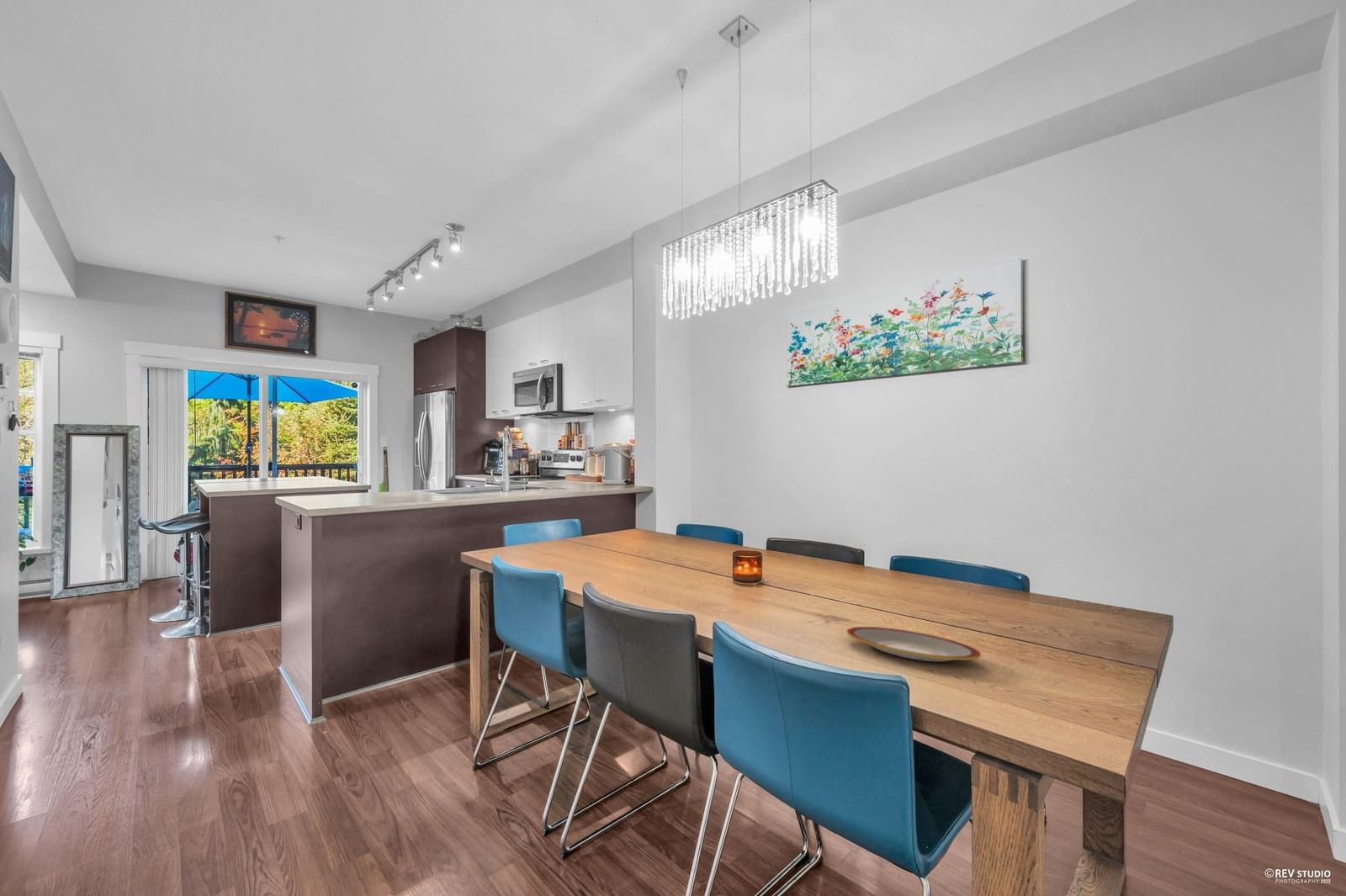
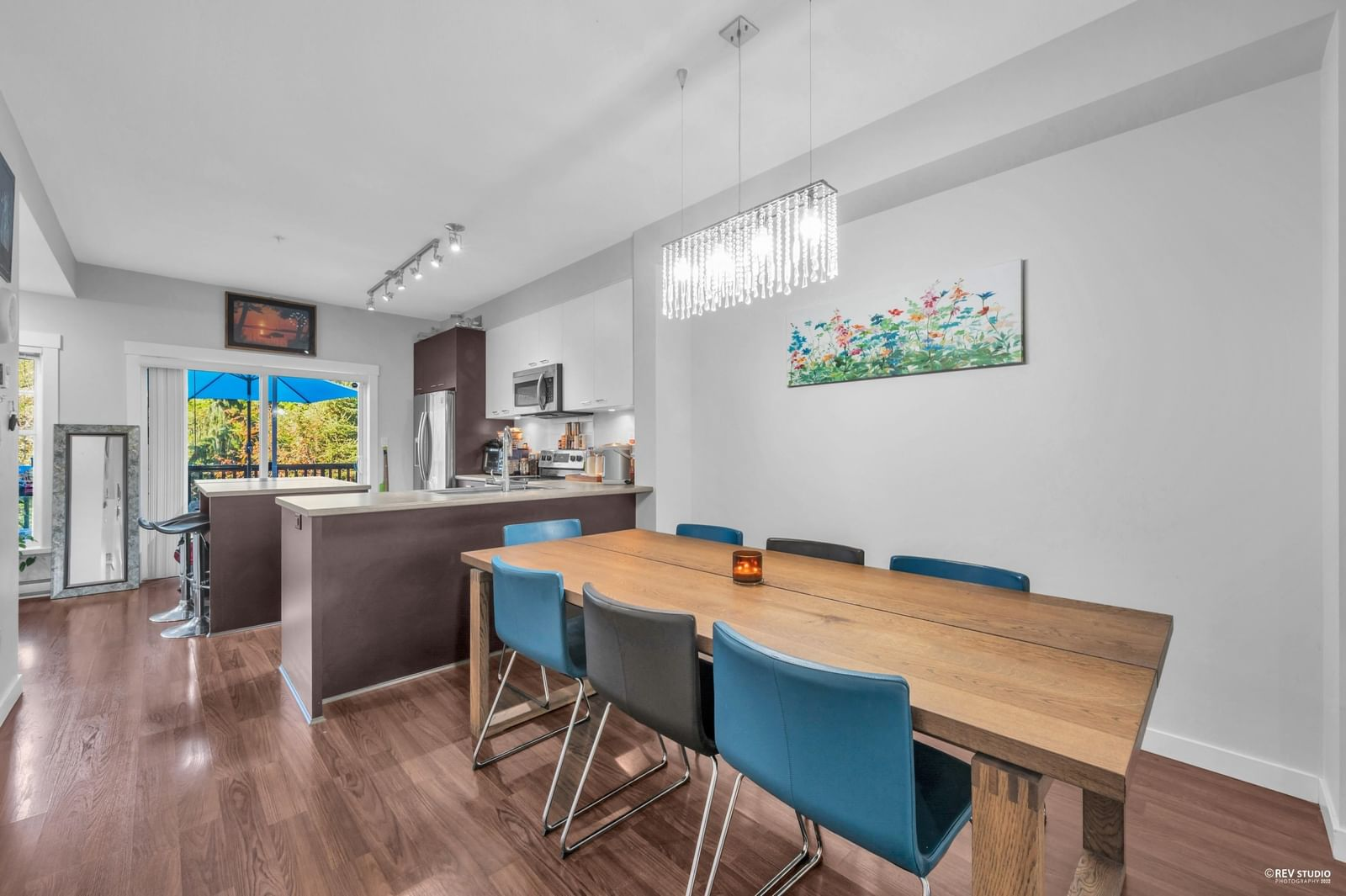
- plate (909, 646)
